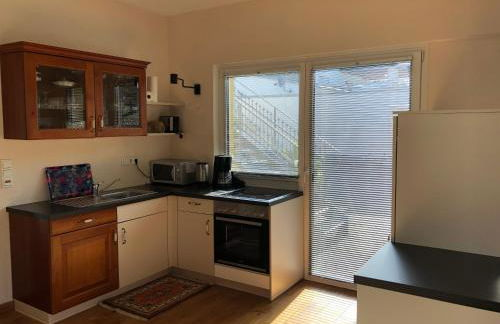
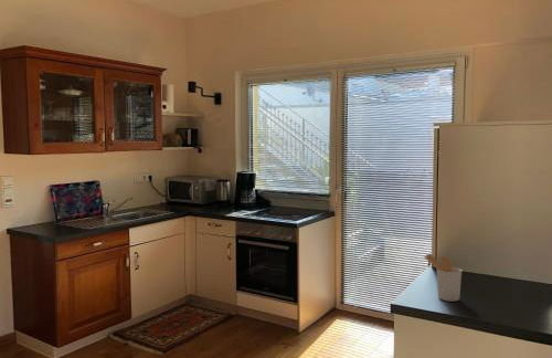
+ utensil holder (442, 275)
